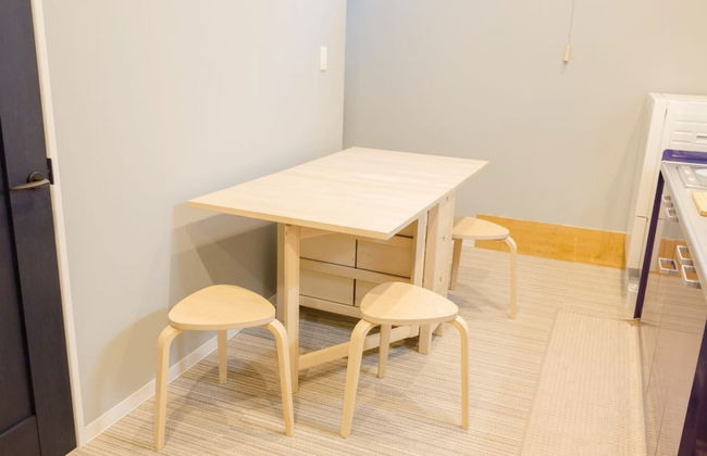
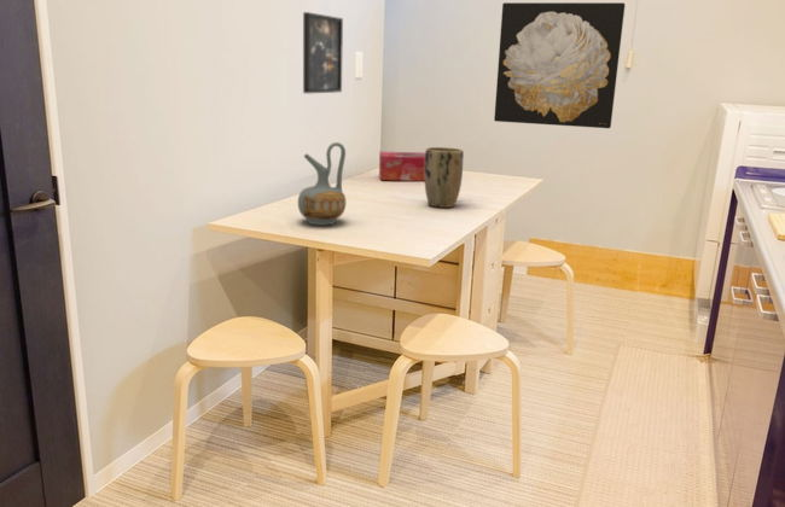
+ tissue box (413, 165)
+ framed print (324, 54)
+ plant pot (442, 177)
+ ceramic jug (321, 182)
+ wall art (556, 65)
